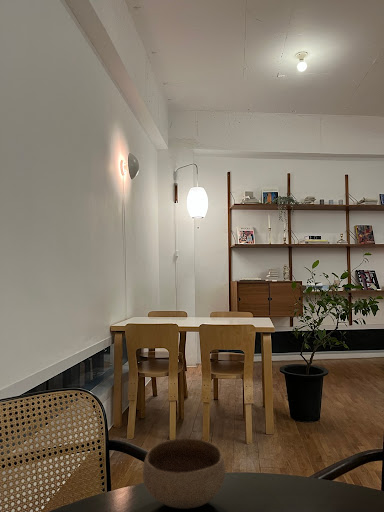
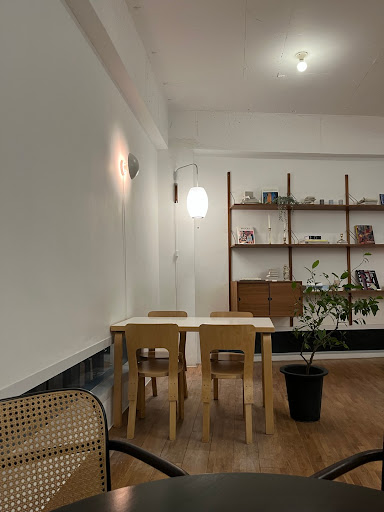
- bowl (184, 477)
